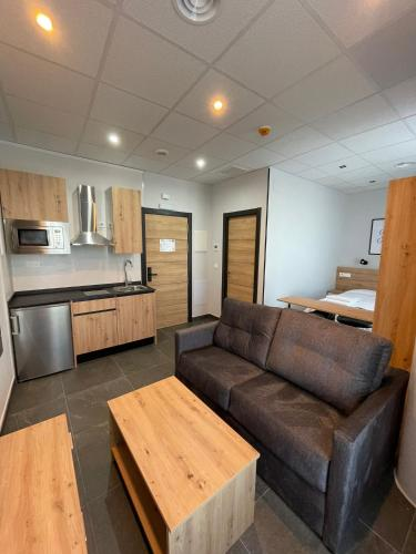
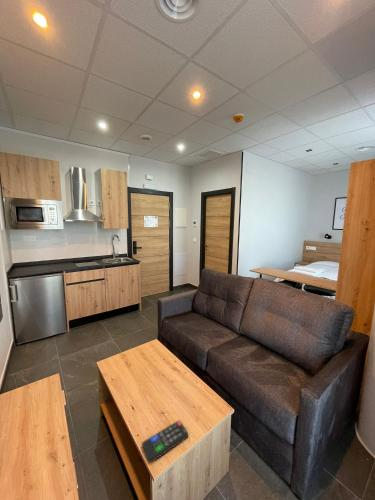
+ remote control (165, 439)
